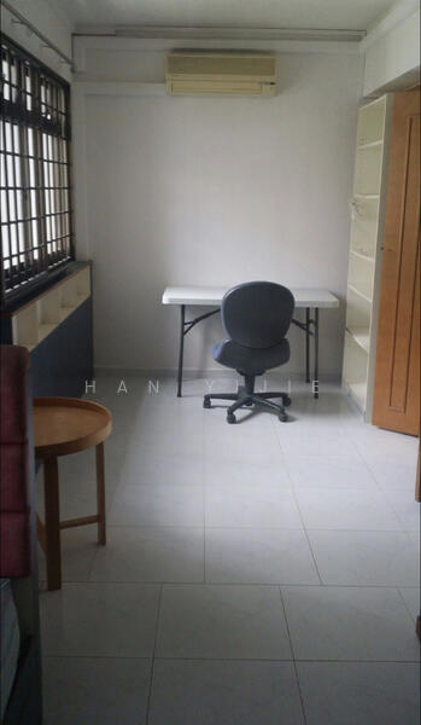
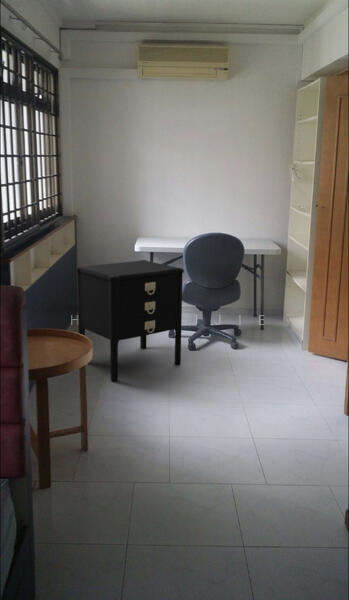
+ nightstand (130, 316)
